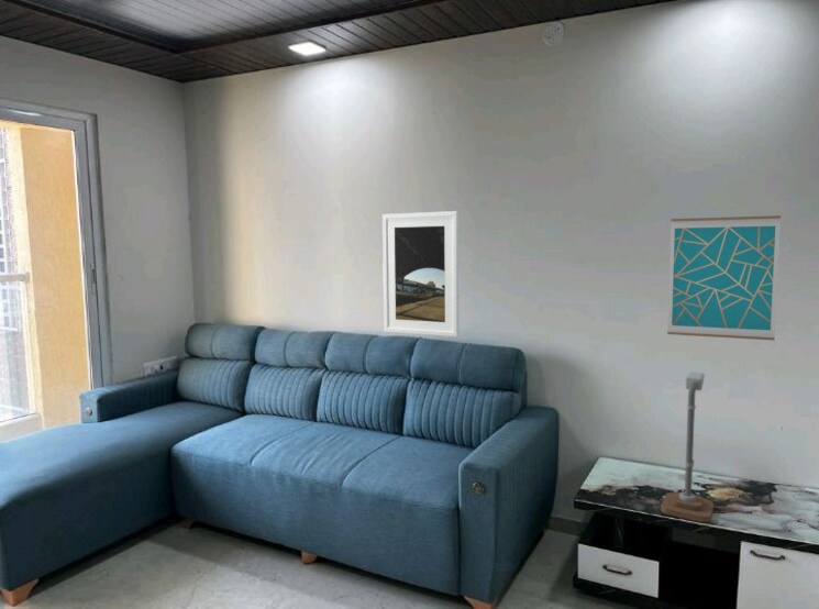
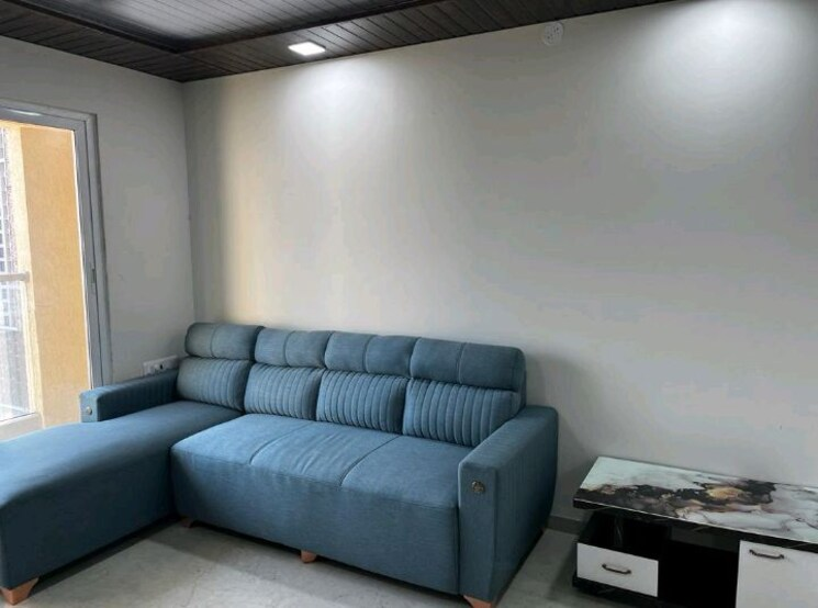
- wall art (721, 277)
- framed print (419, 274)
- desk lamp (690, 442)
